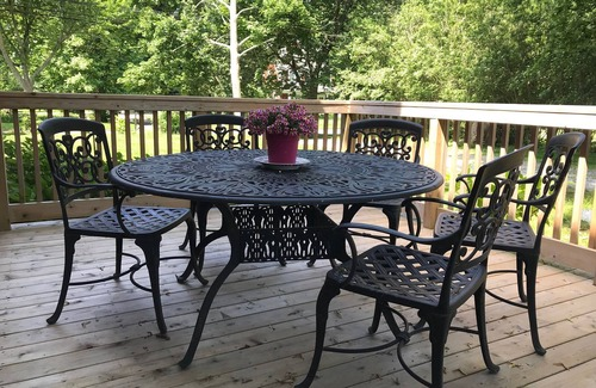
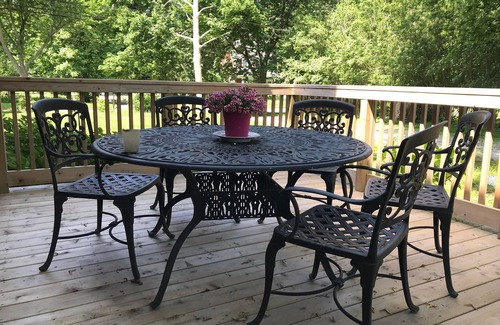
+ cup (127, 140)
